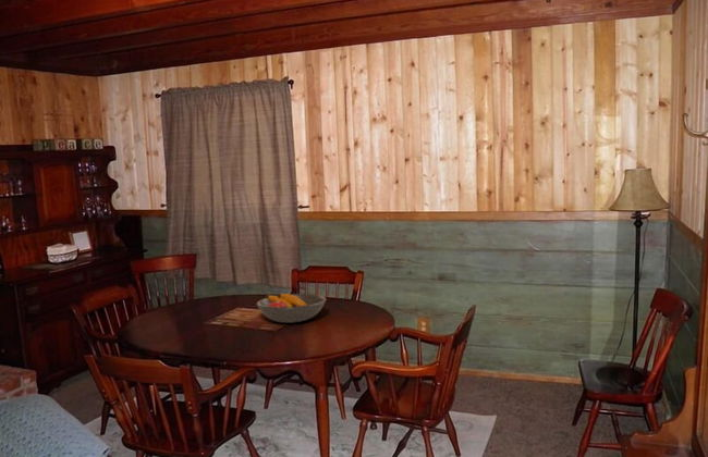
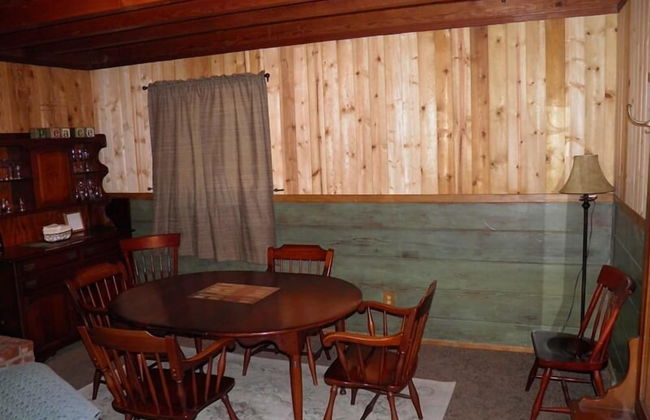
- fruit bowl (291, 307)
